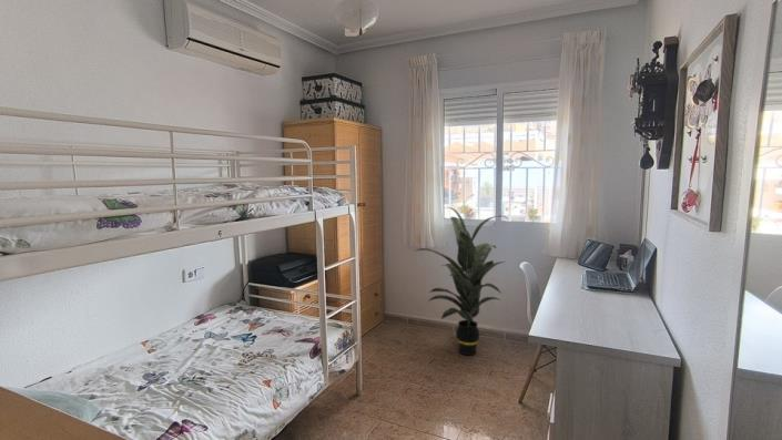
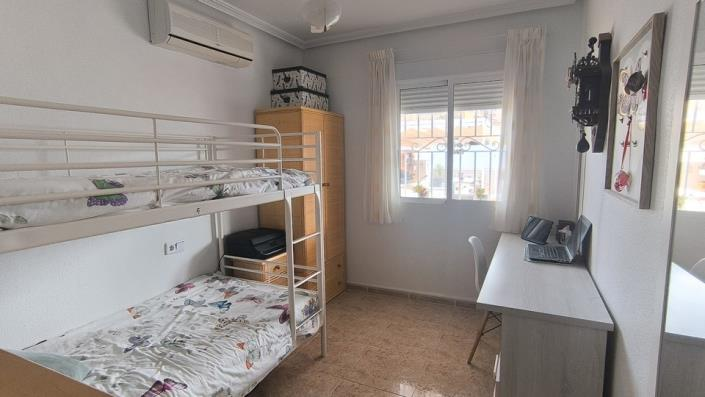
- indoor plant (464, 279)
